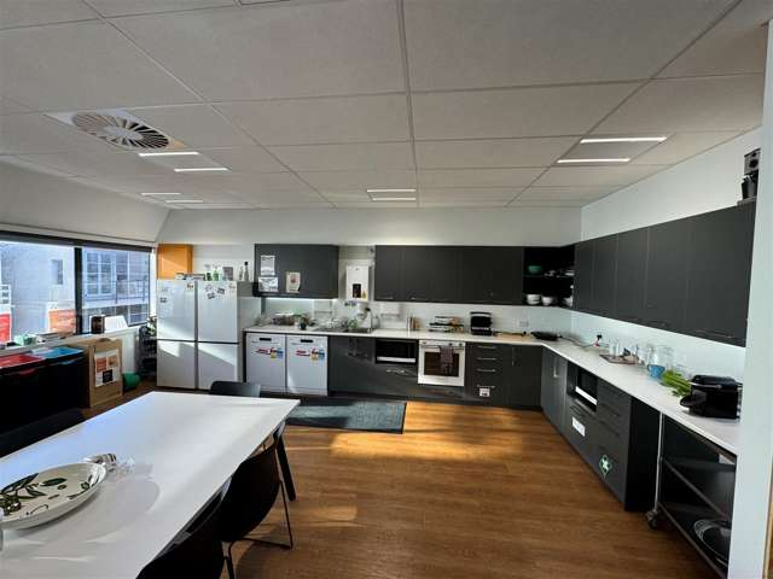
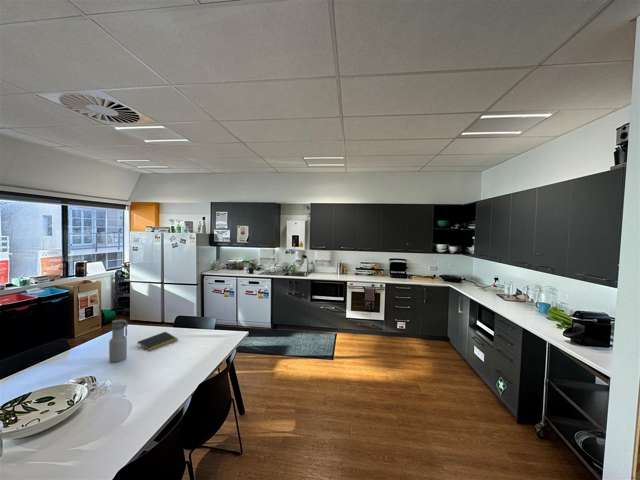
+ water bottle (118, 339)
+ notepad (158, 340)
